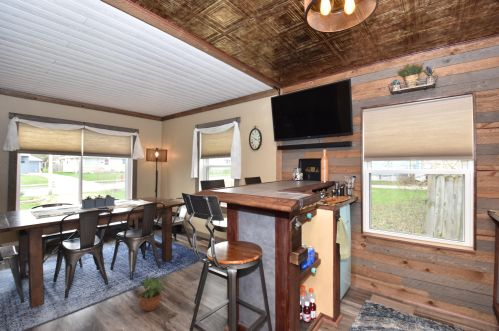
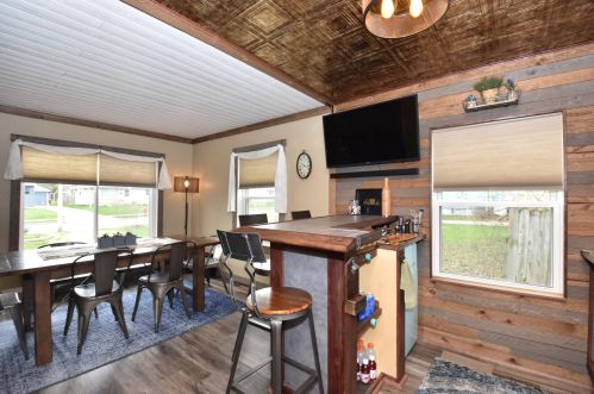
- potted plant (151, 291)
